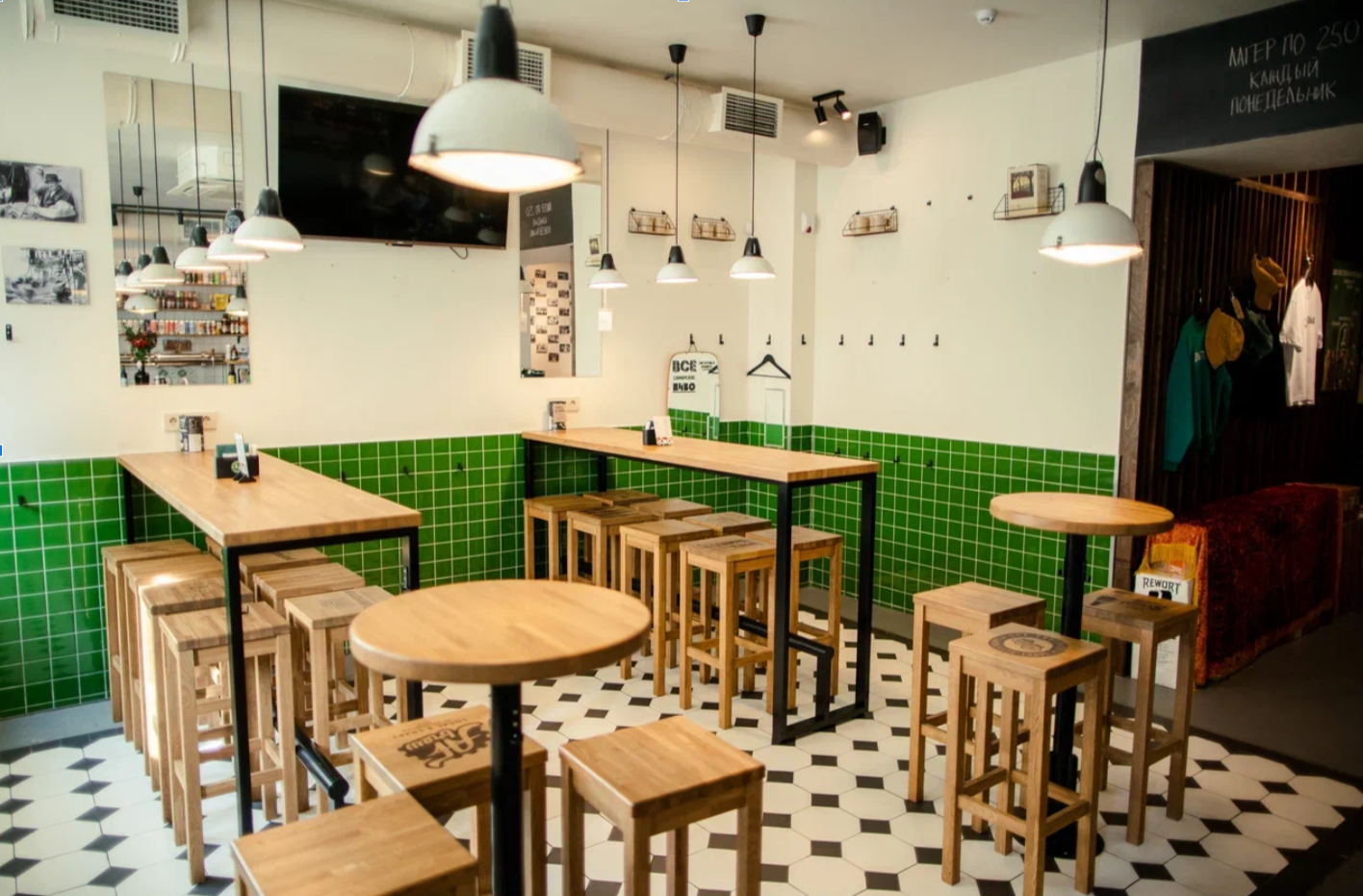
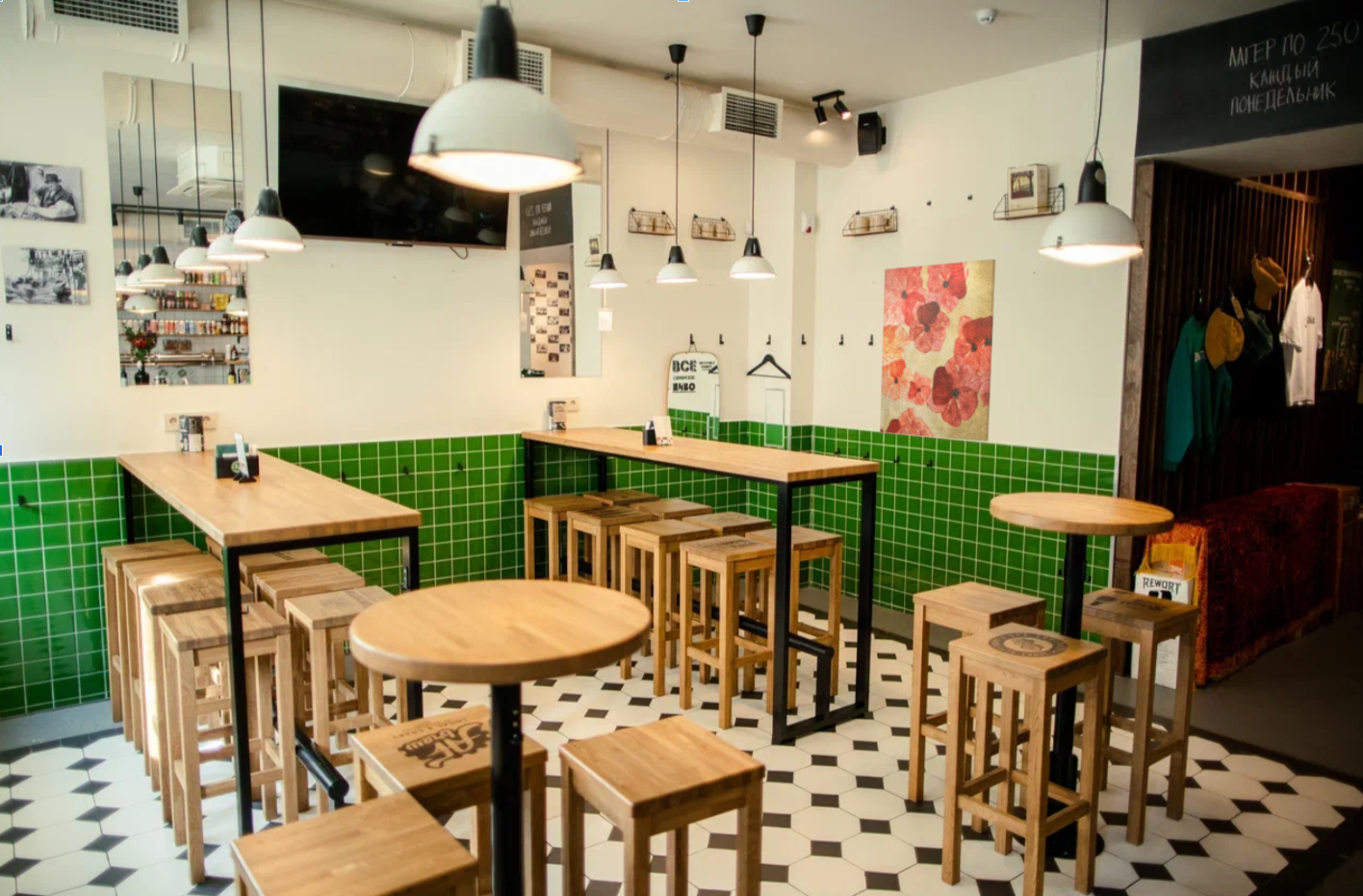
+ wall art (934, 351)
